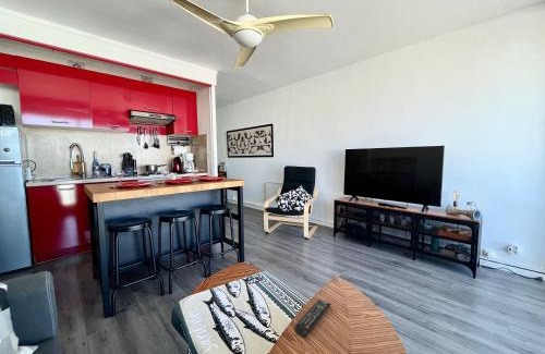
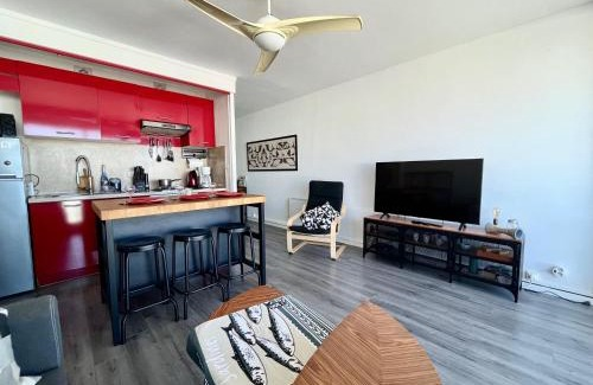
- remote control (314, 315)
